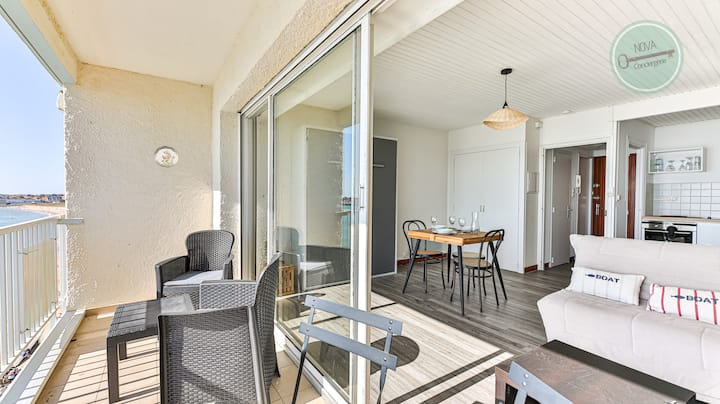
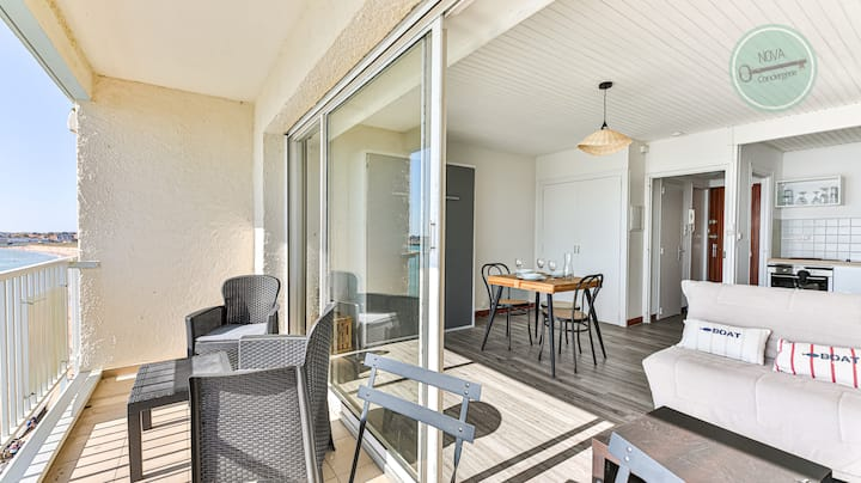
- decorative plate (166, 156)
